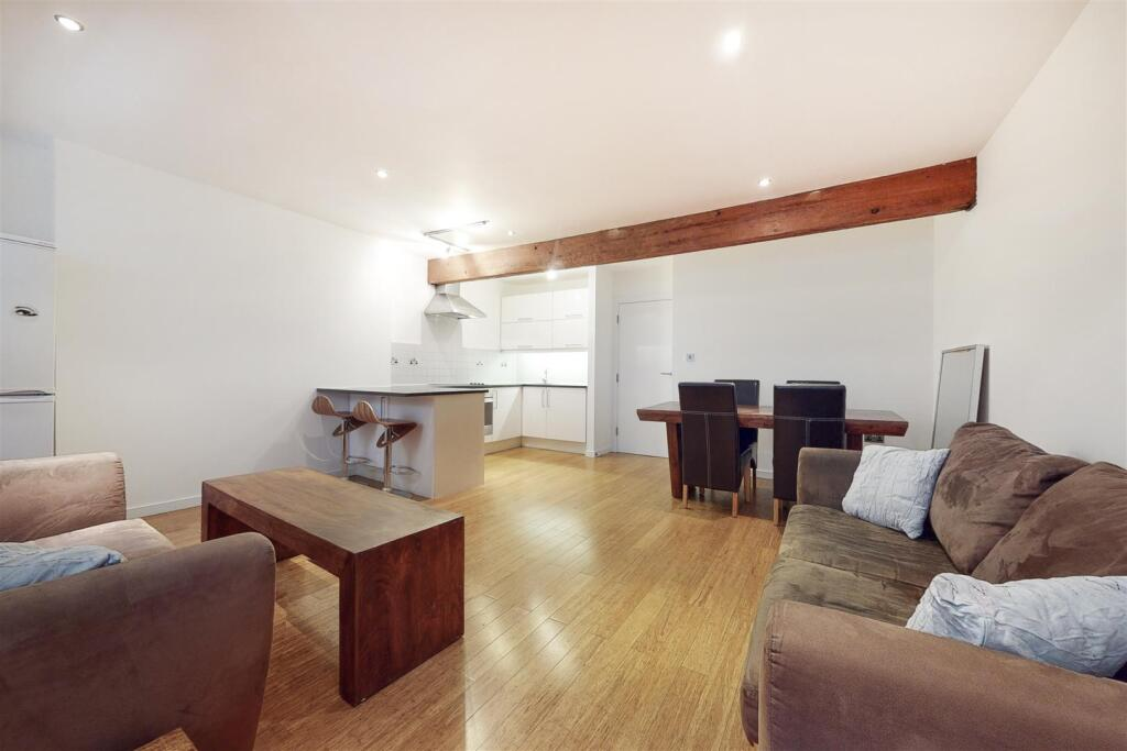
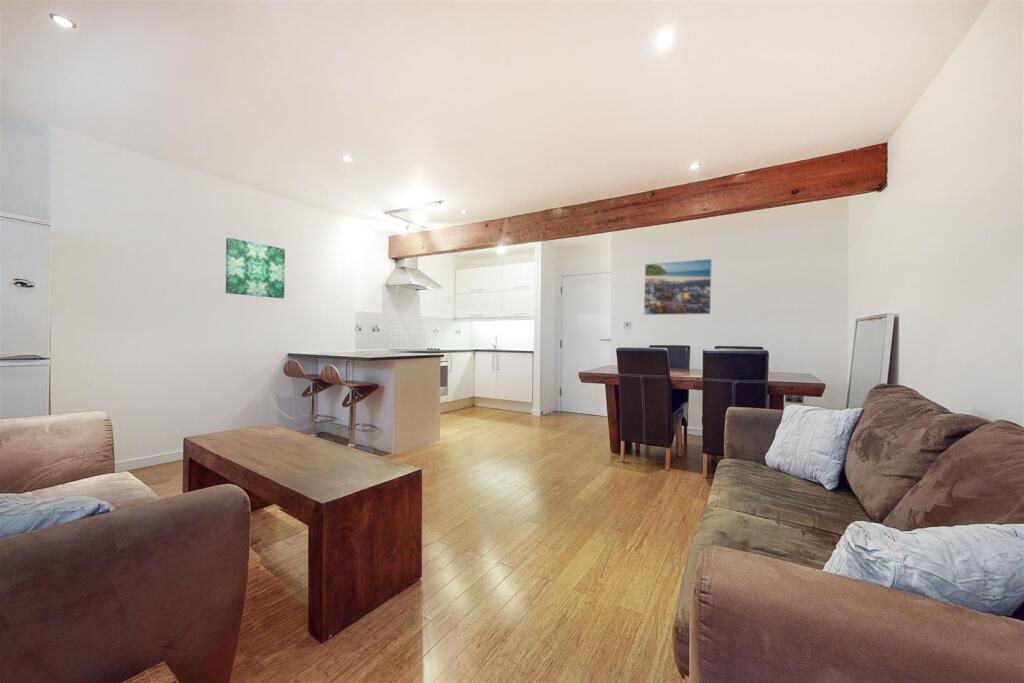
+ wall art (256, 269)
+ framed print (676, 288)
